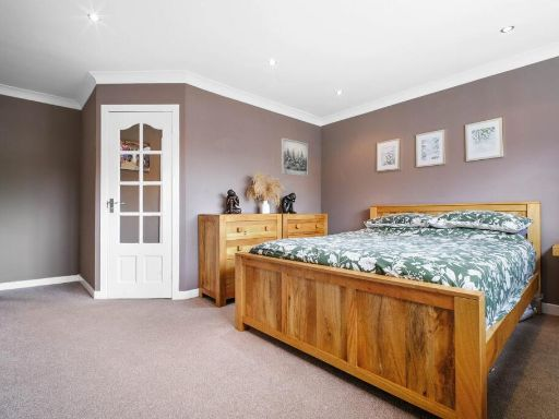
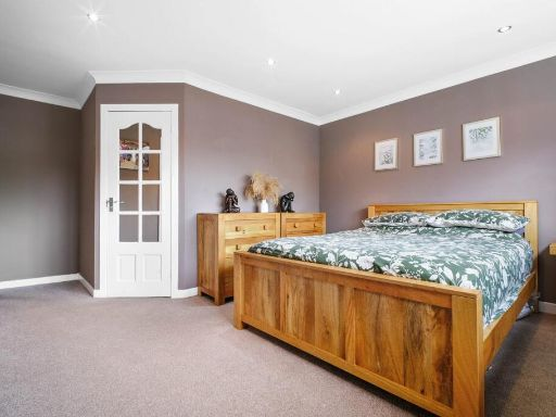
- wall art (295, 157)
